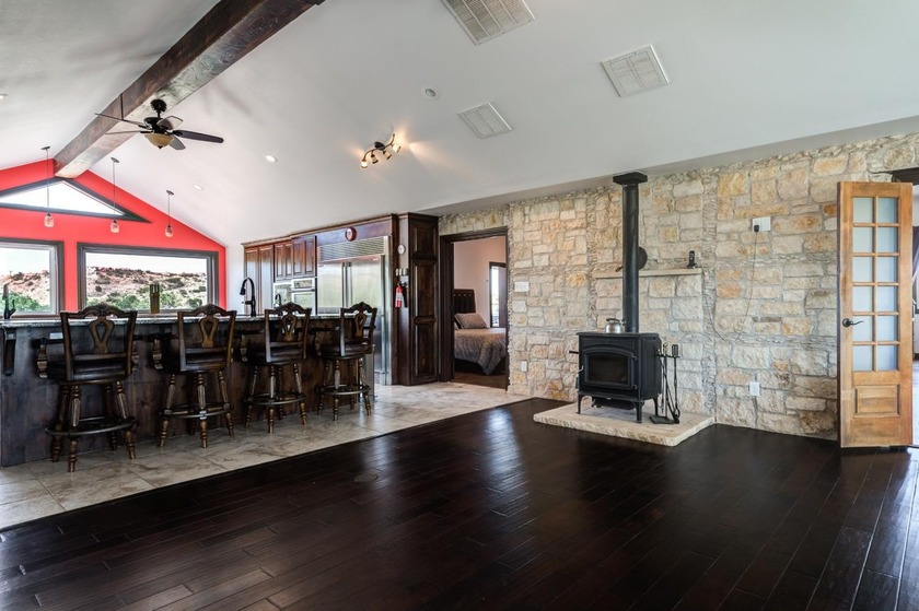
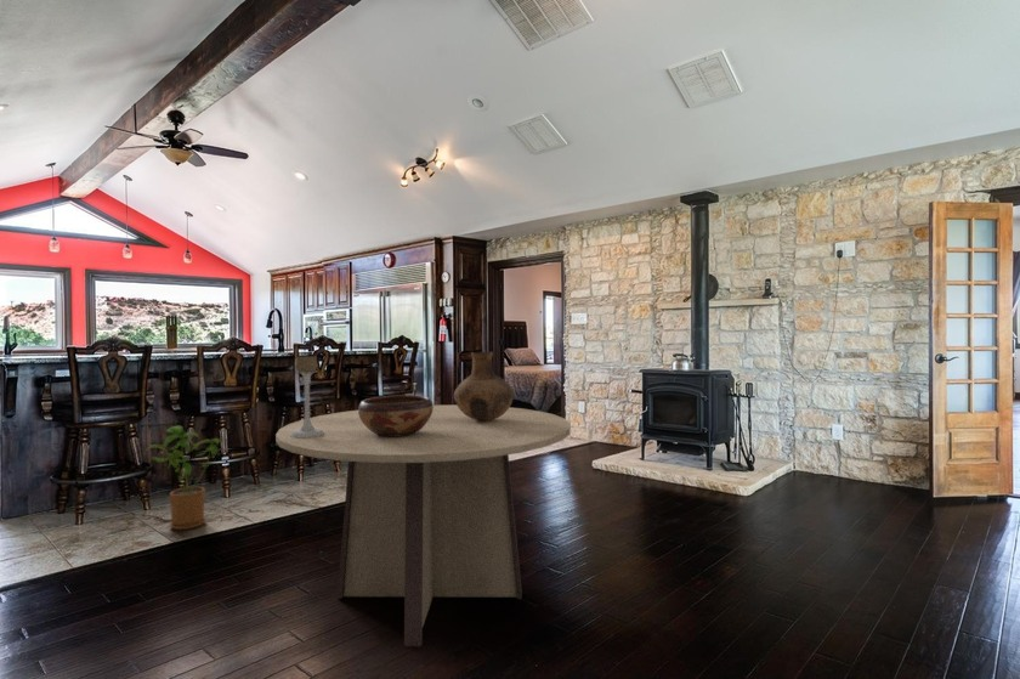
+ house plant (181, 476)
+ decorative bowl (396, 415)
+ candle holder (306, 395)
+ vase (483, 385)
+ dining table (429, 509)
